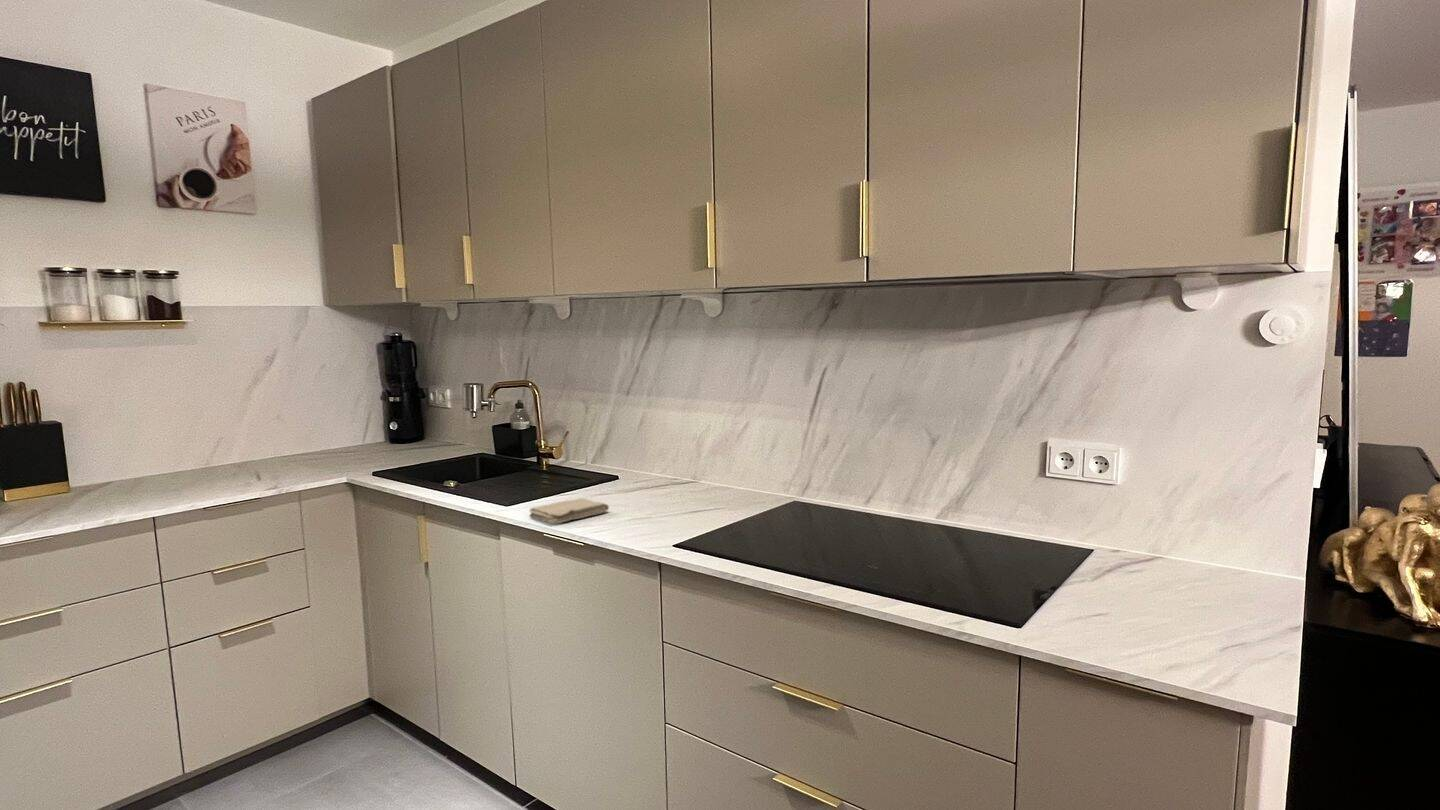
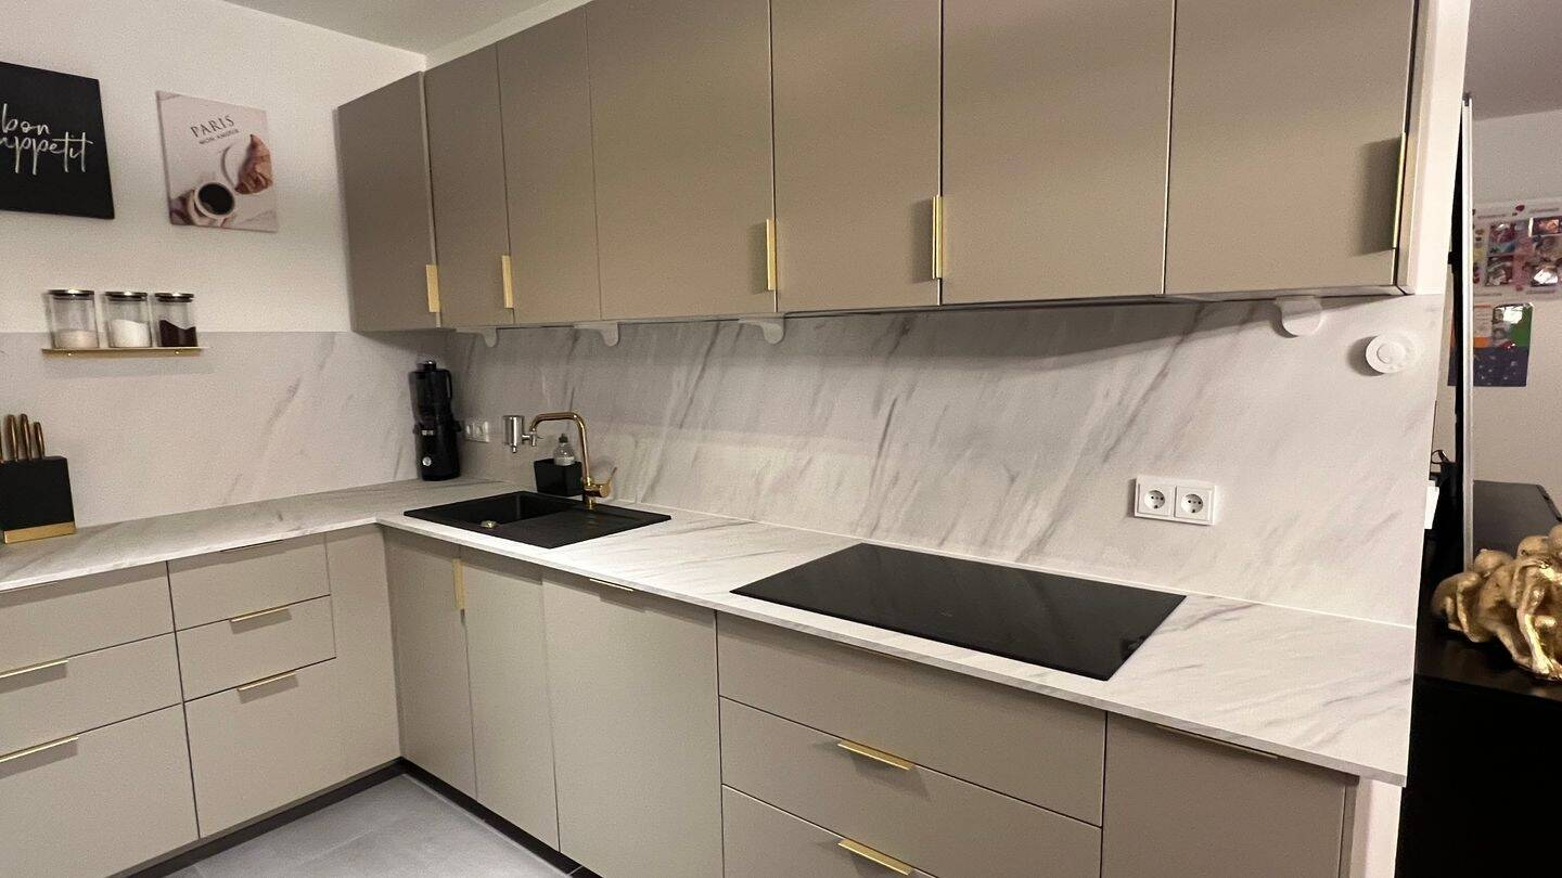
- washcloth (568, 509)
